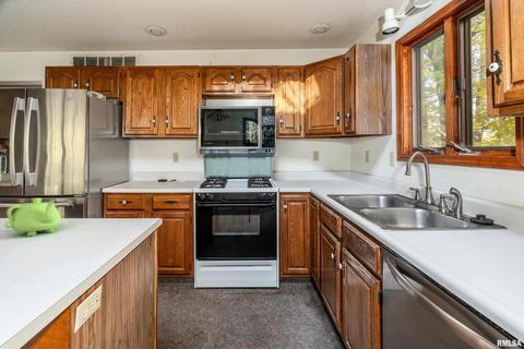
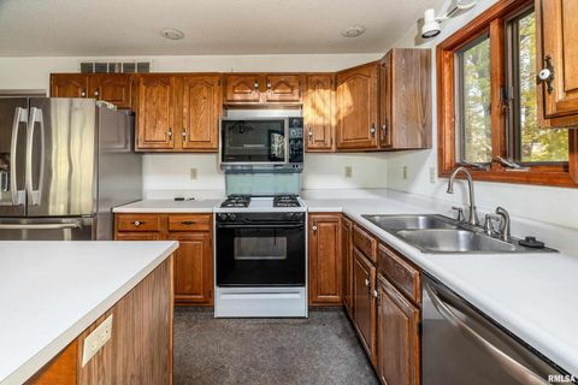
- teapot (36, 216)
